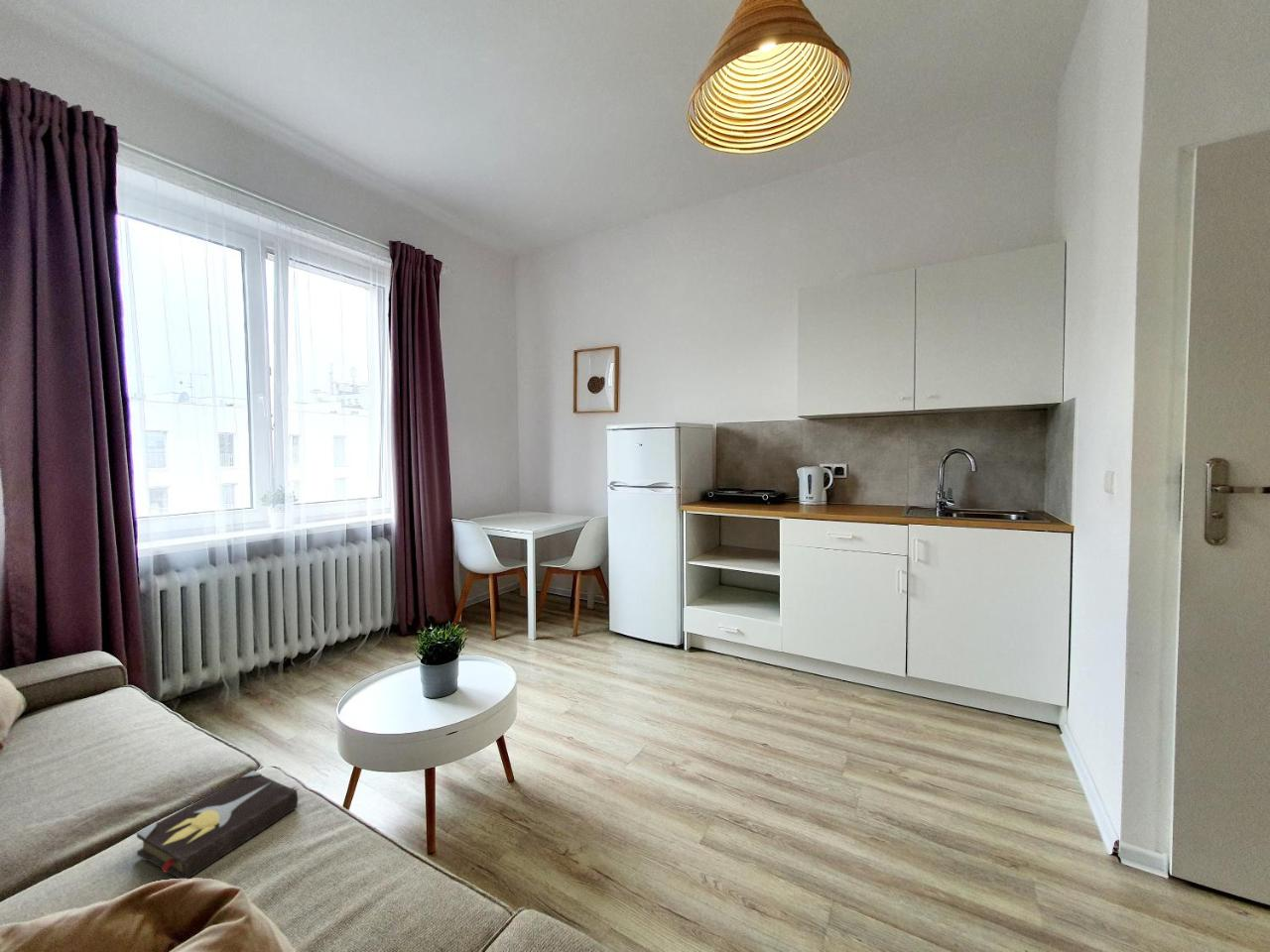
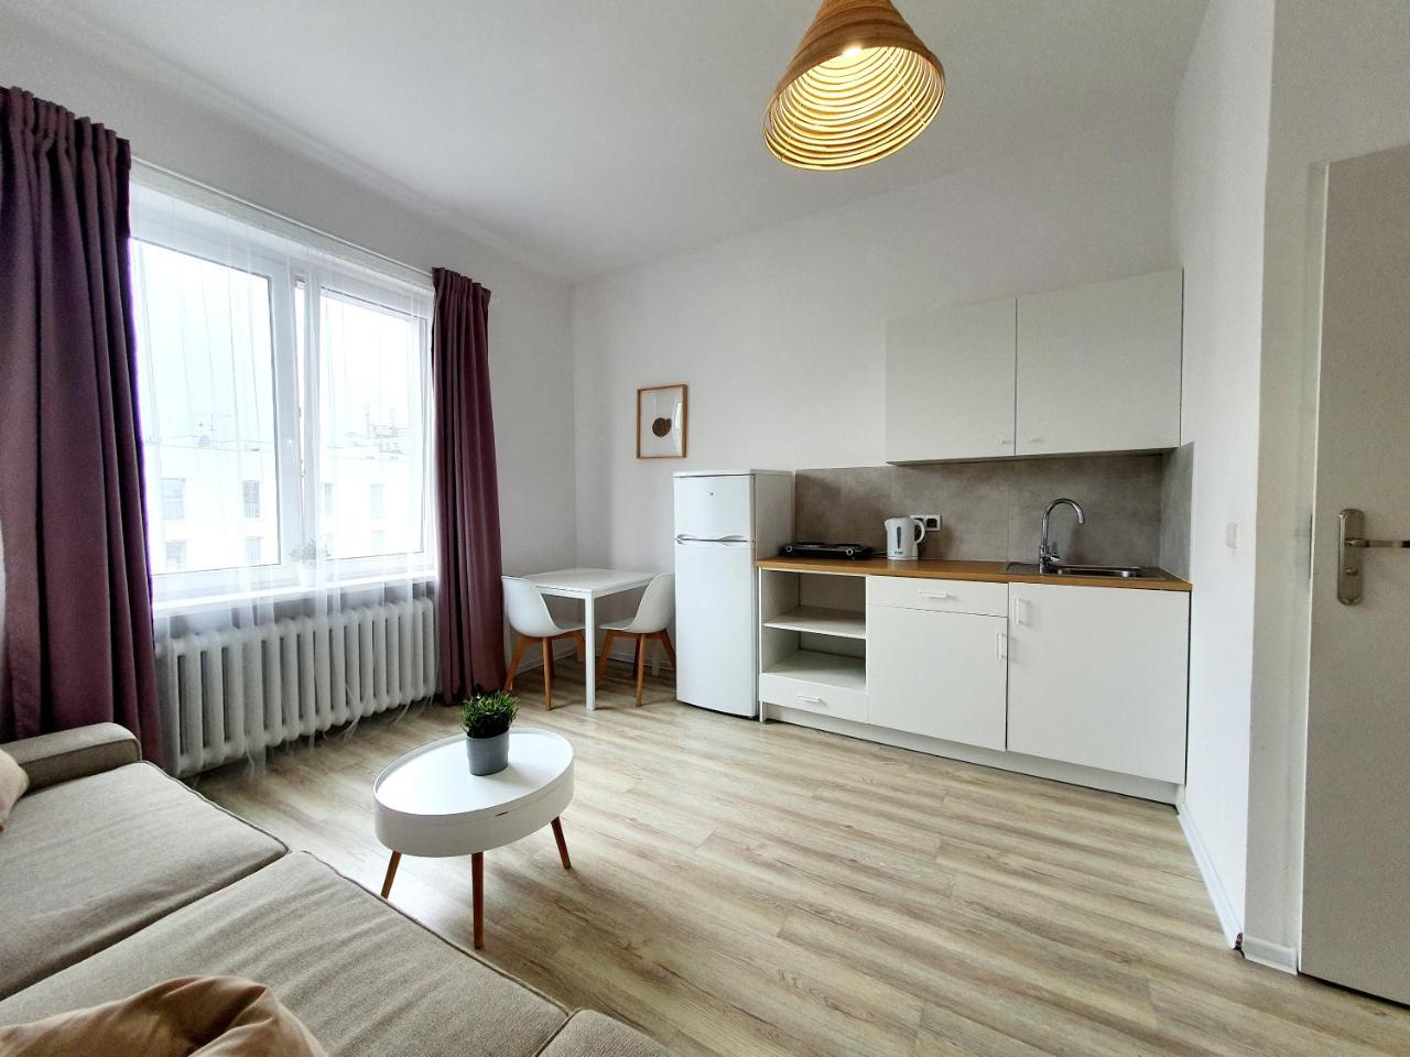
- hardback book (222, 818)
